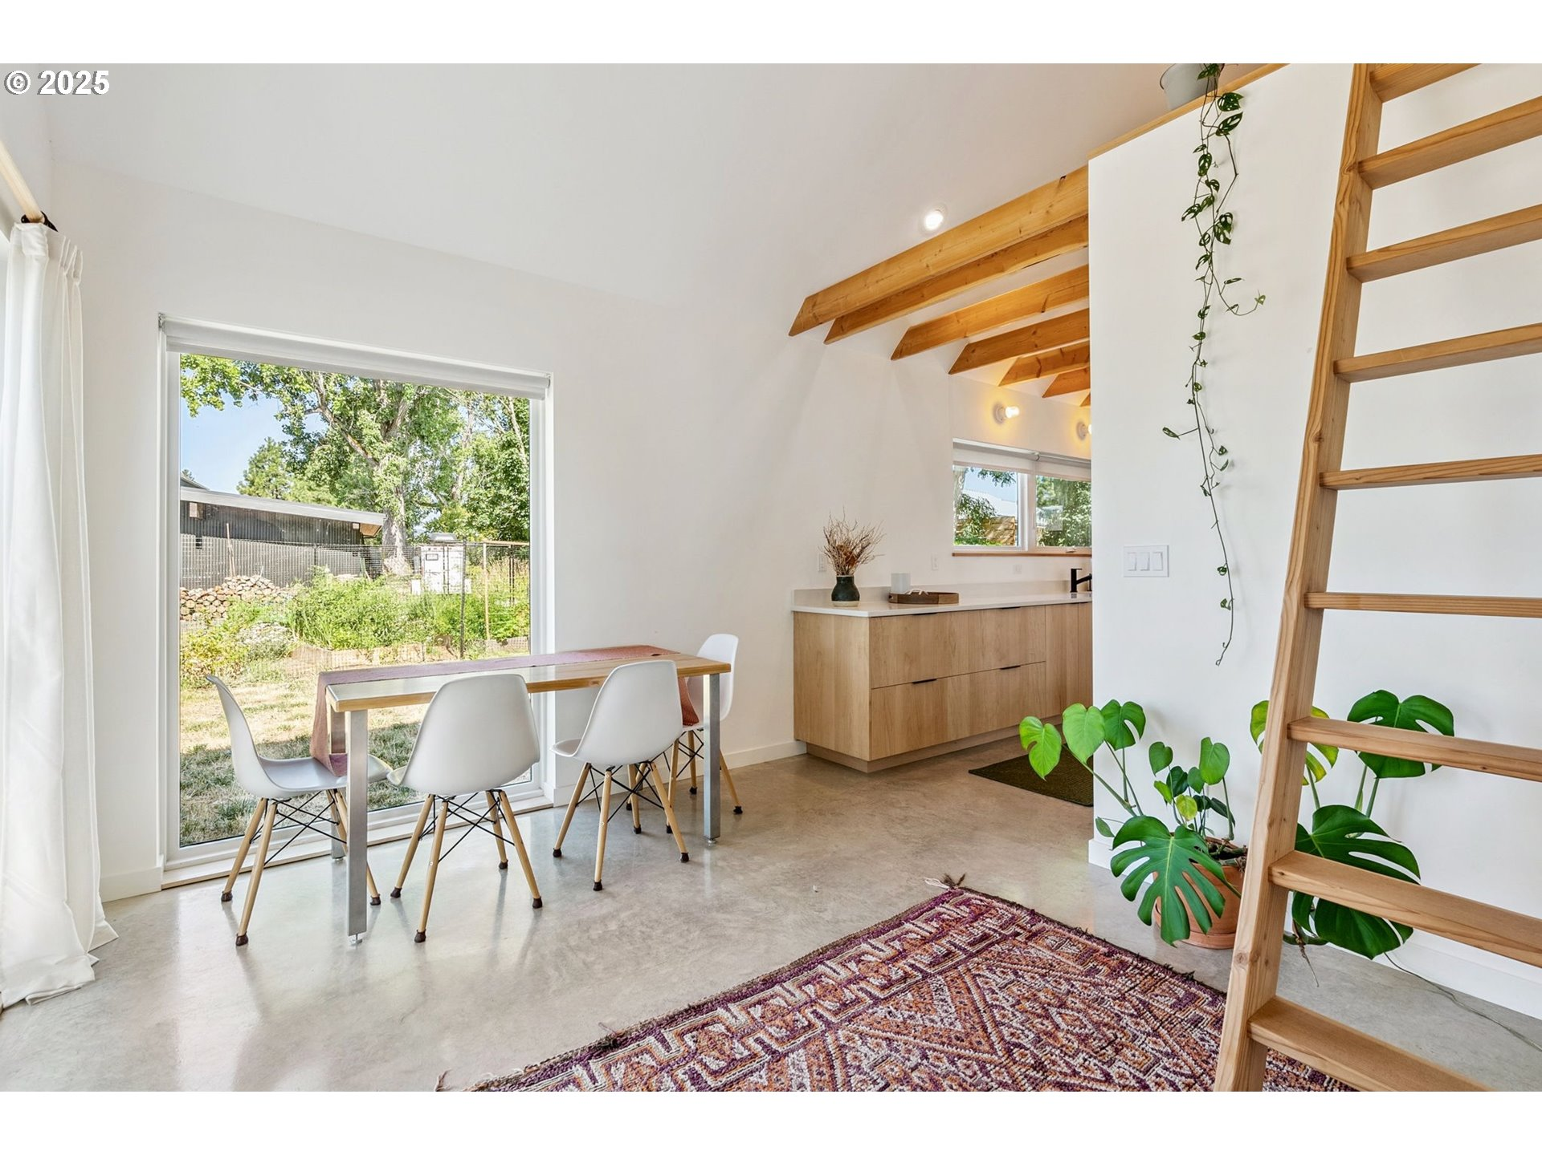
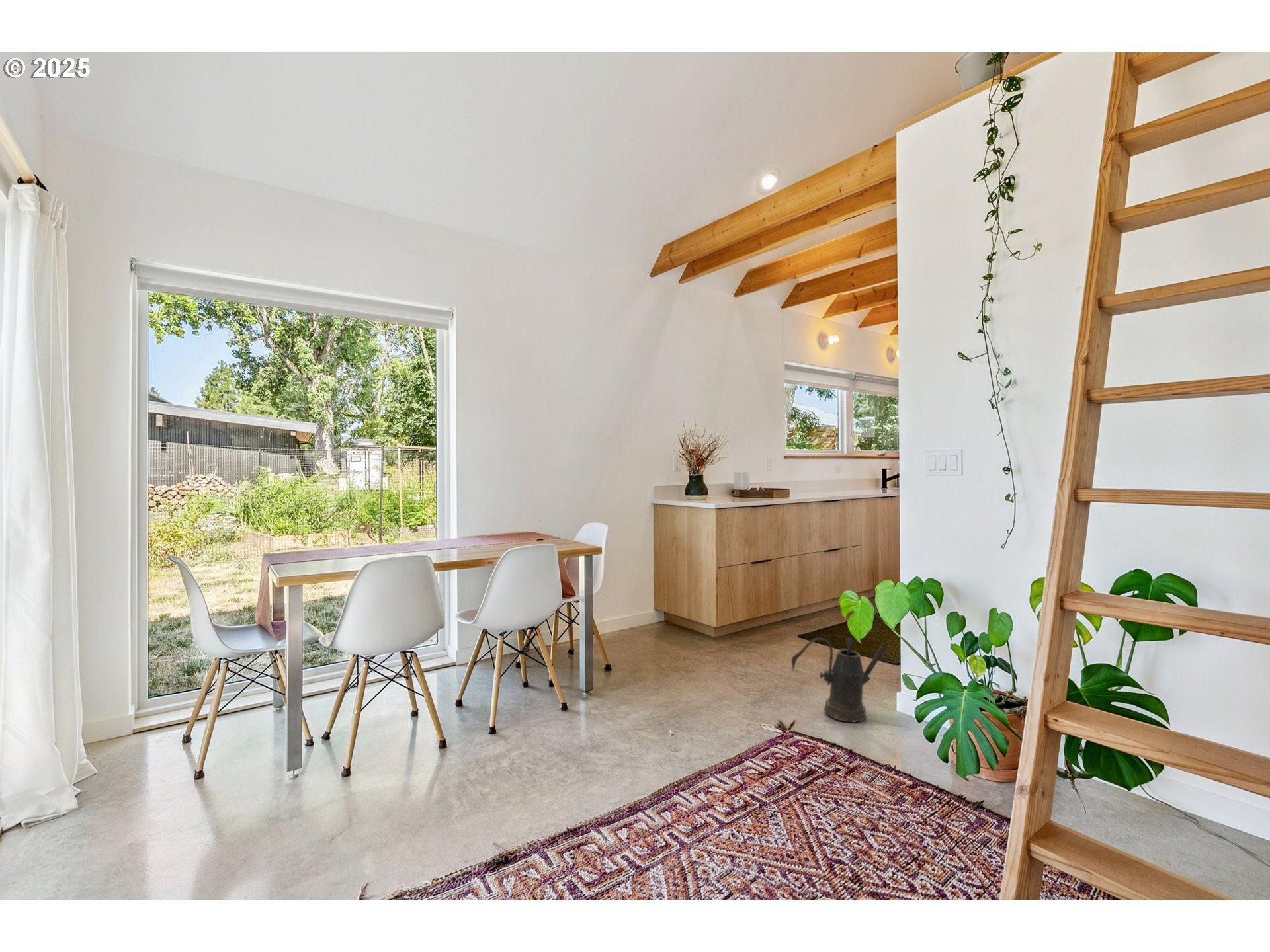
+ watering can (837, 676)
